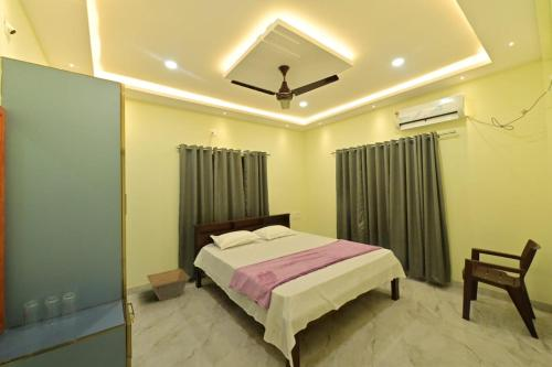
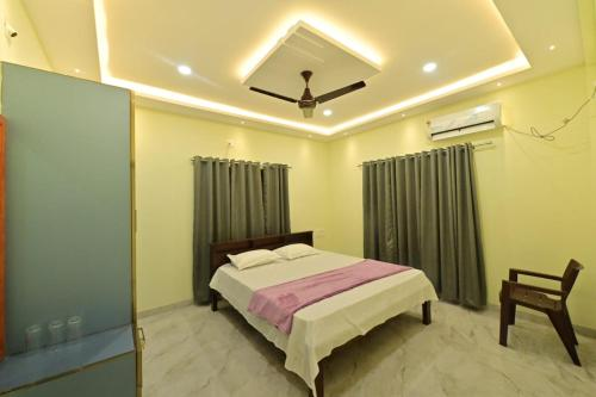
- basket (168, 285)
